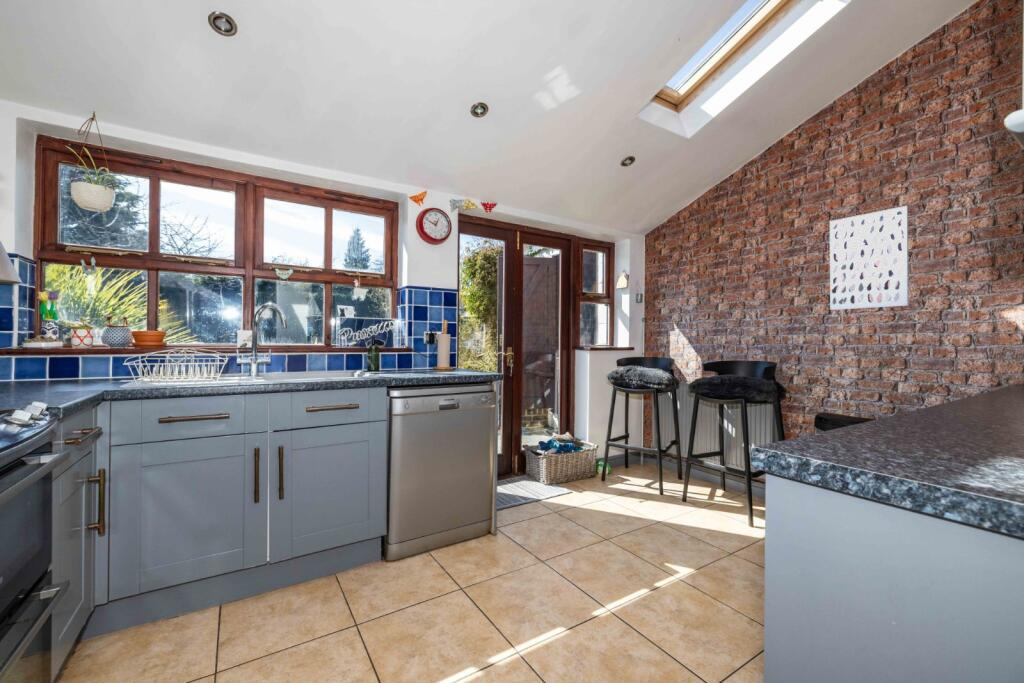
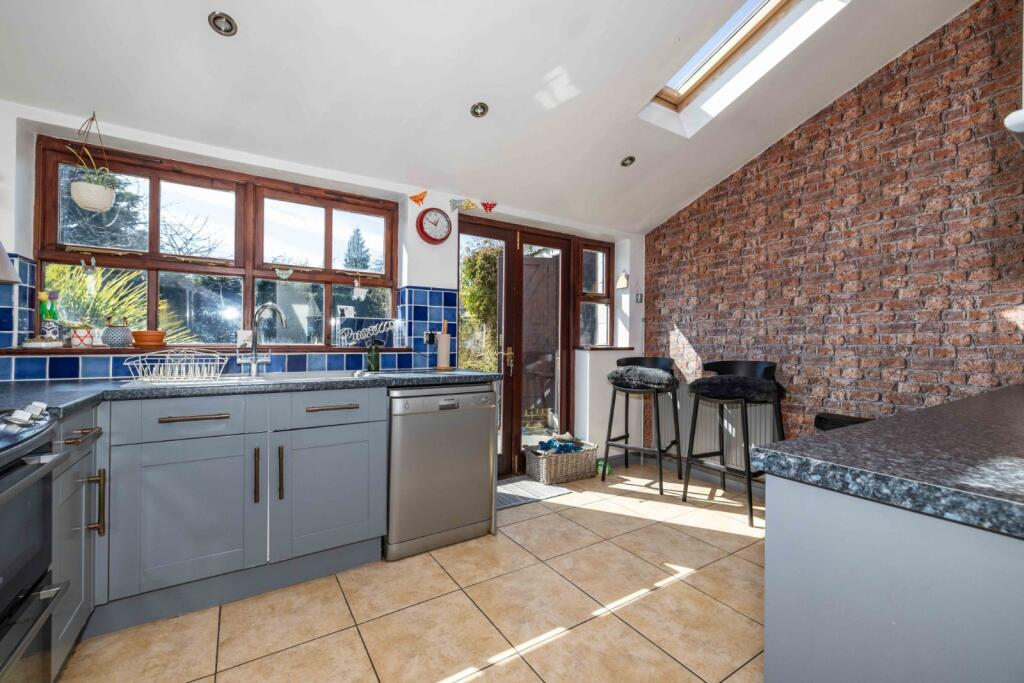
- wall art (866, 261)
